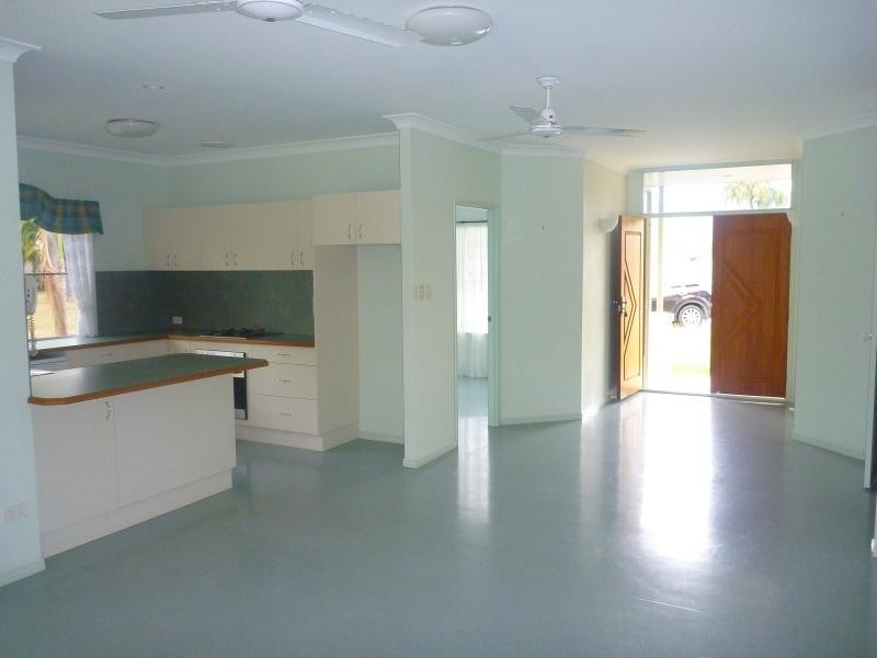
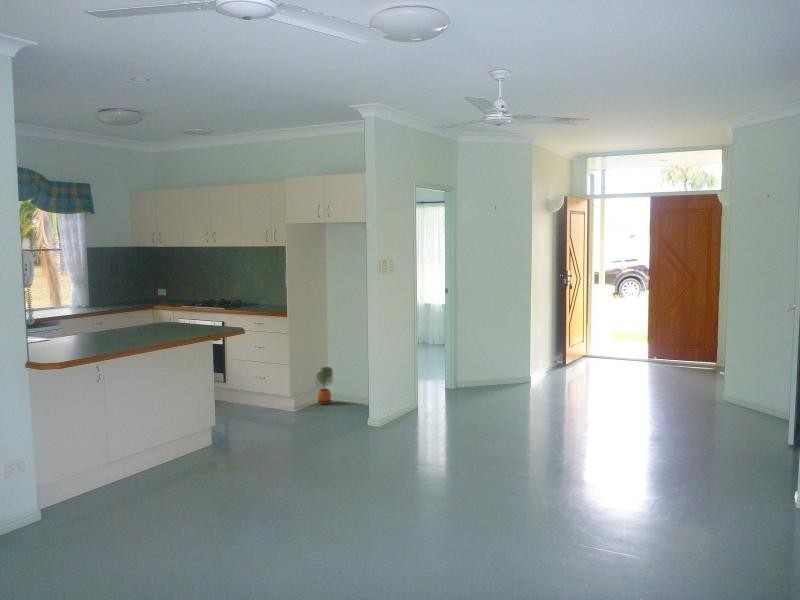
+ potted plant (324, 385)
